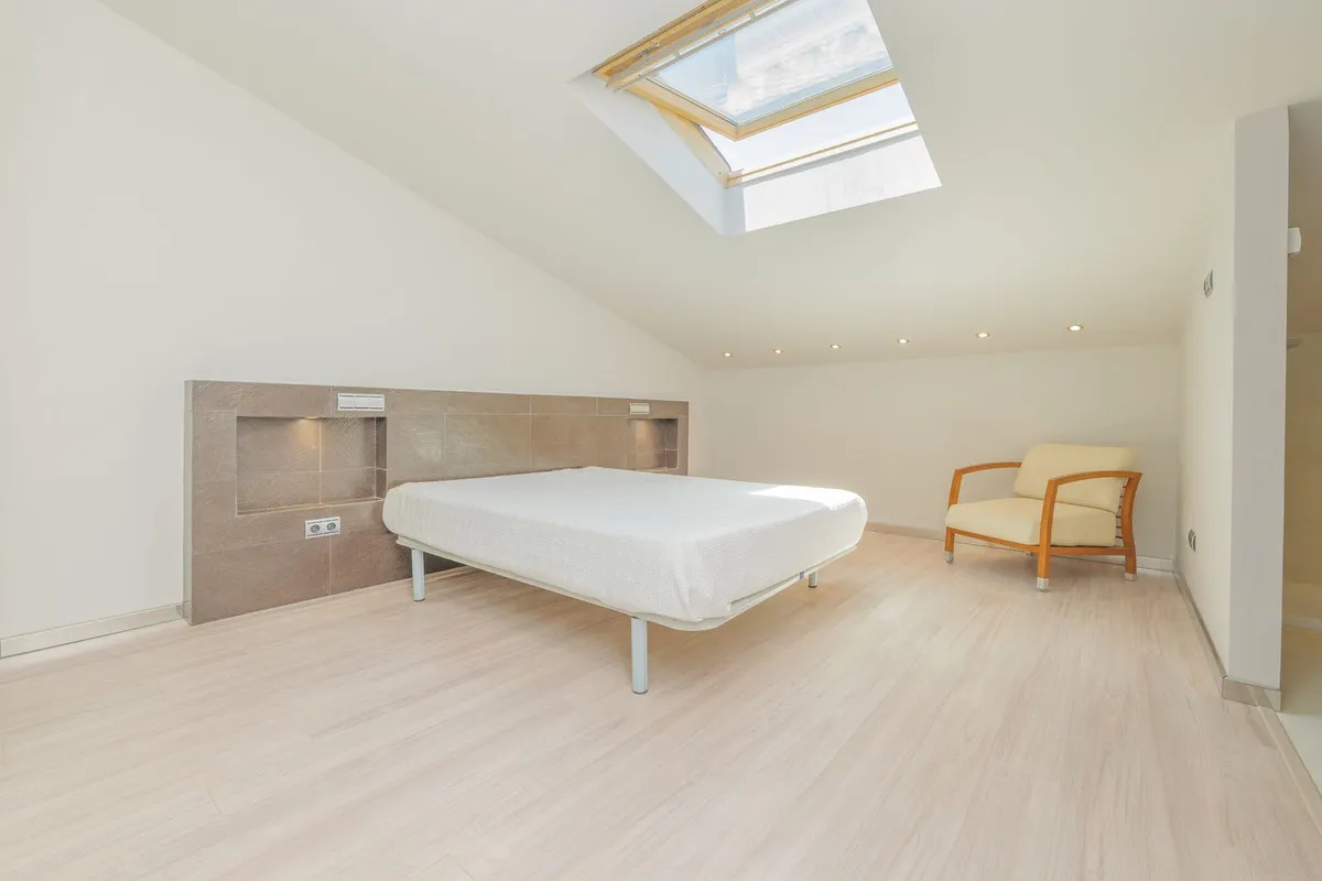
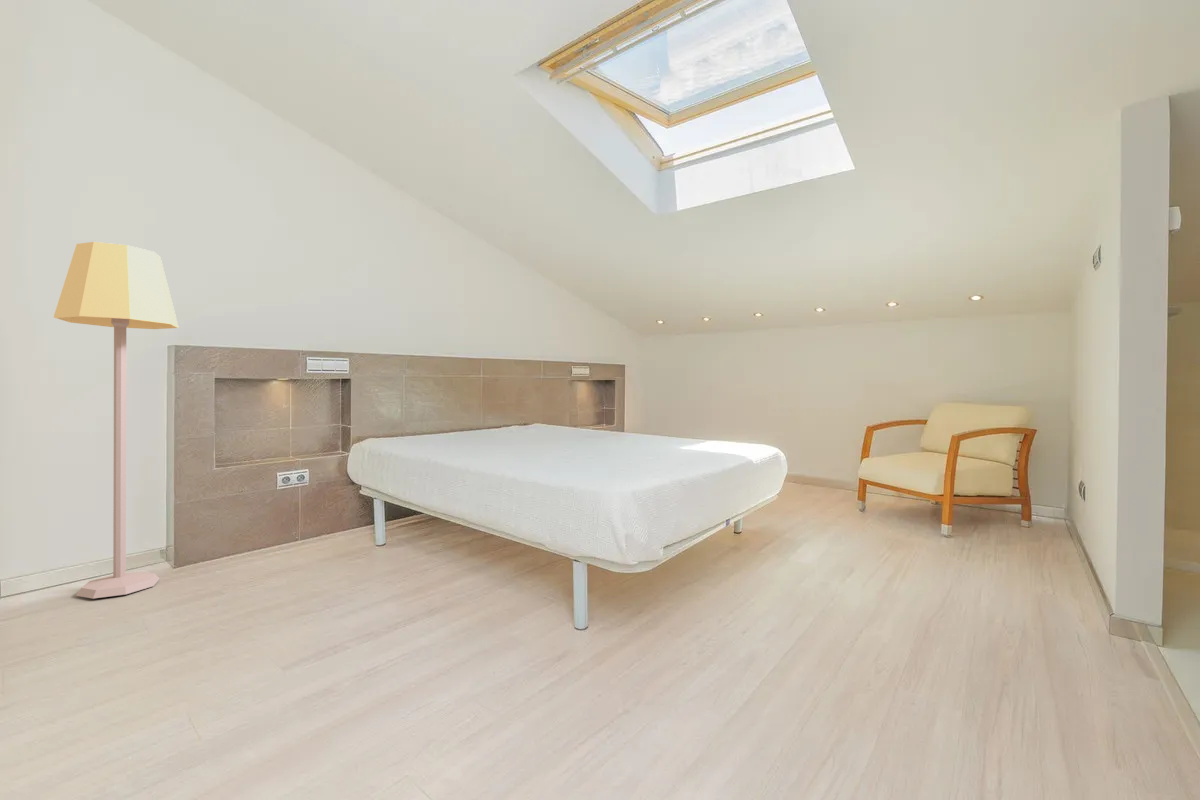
+ lamp (119, 419)
